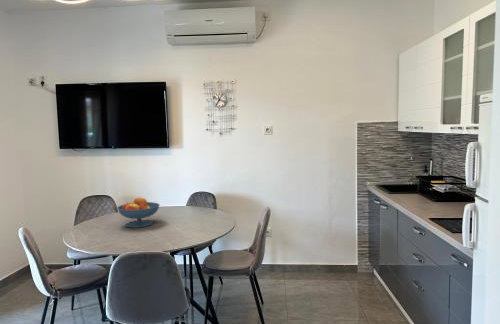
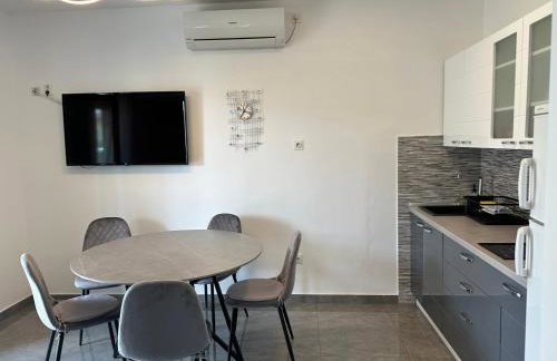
- fruit bowl (138, 211)
